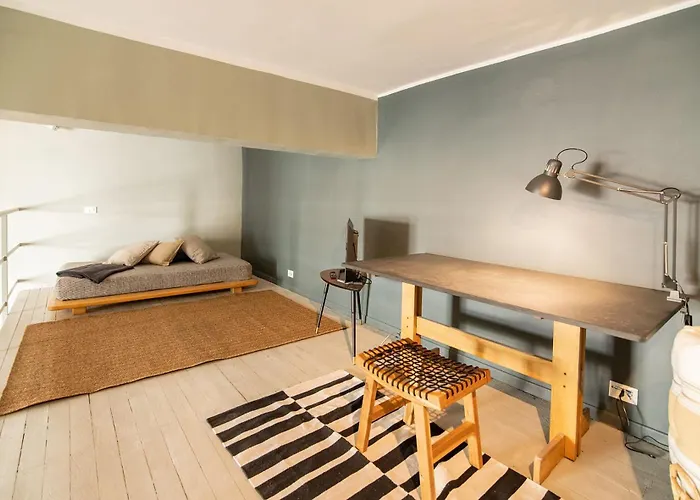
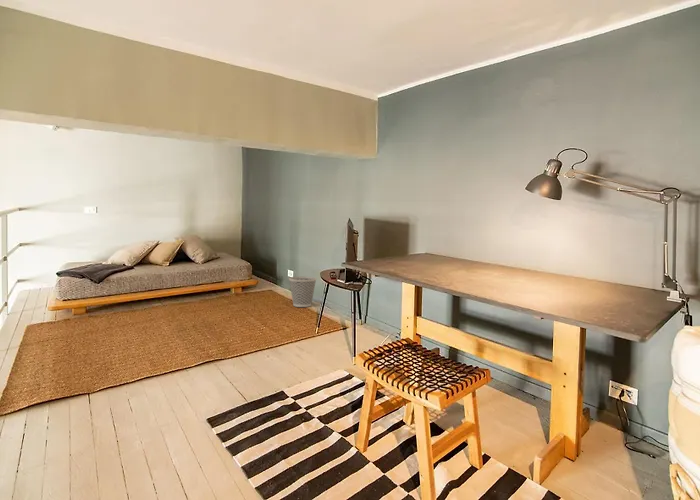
+ wastebasket (302, 291)
